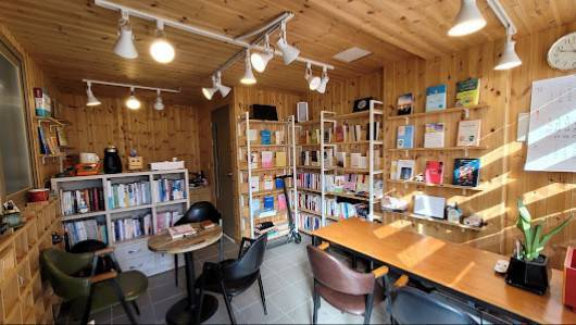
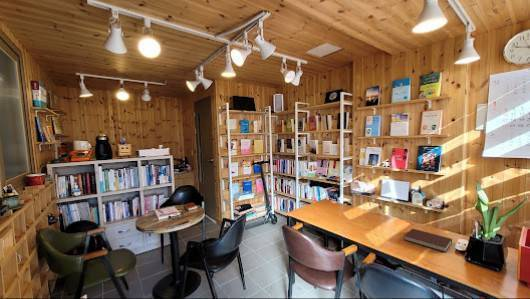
+ notebook (427, 239)
